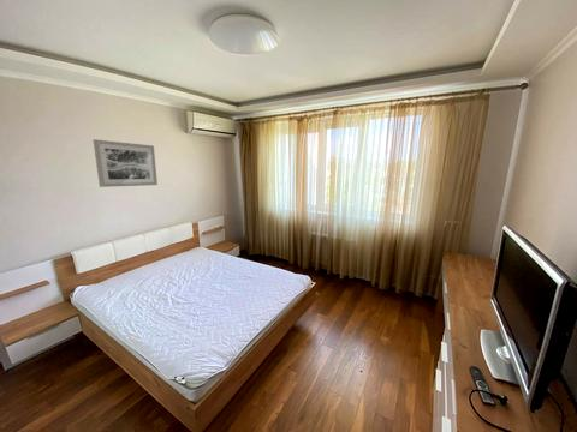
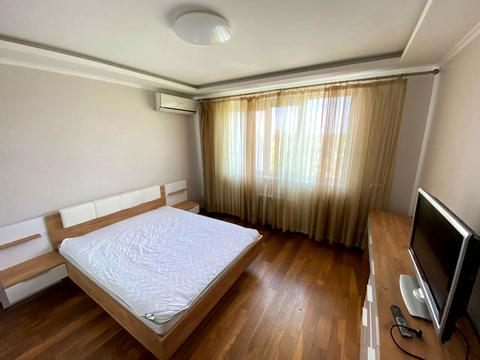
- wall art (129, 164)
